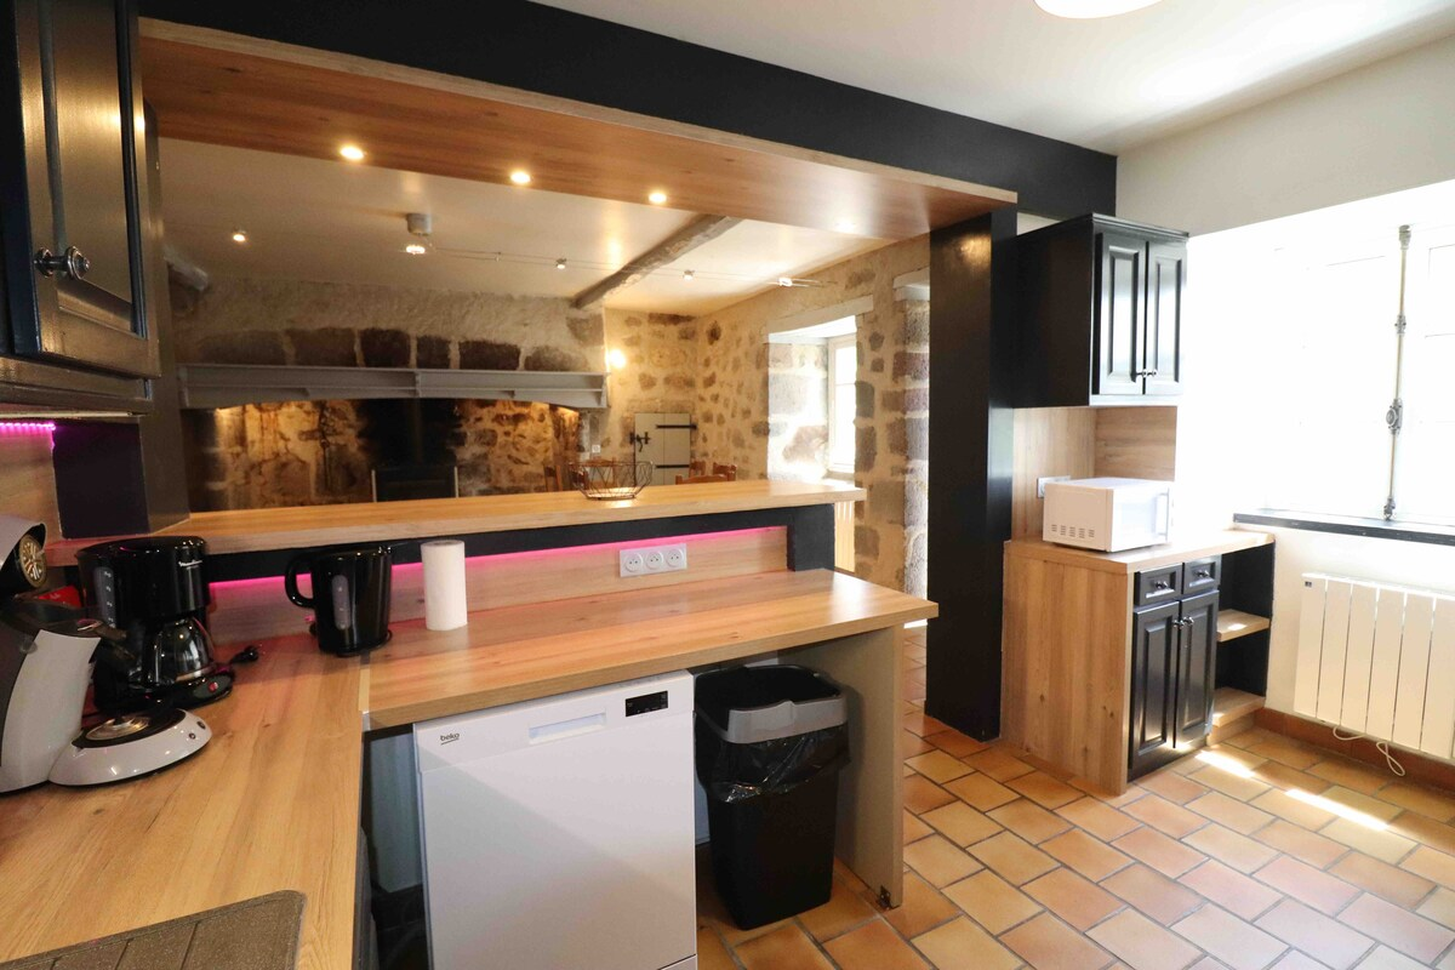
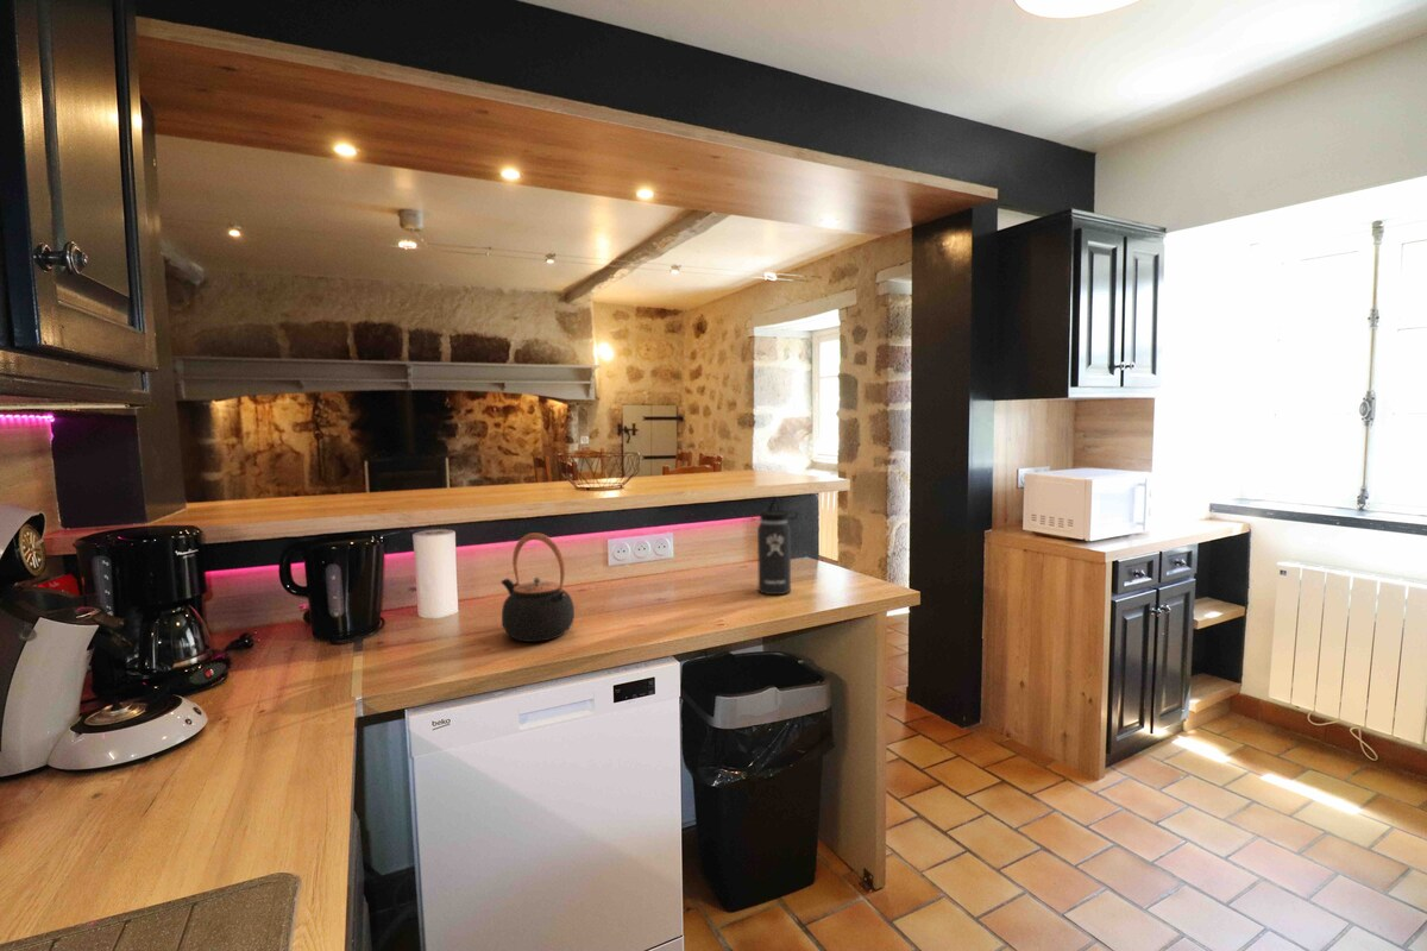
+ teapot (532, 582)
+ thermos bottle (778, 543)
